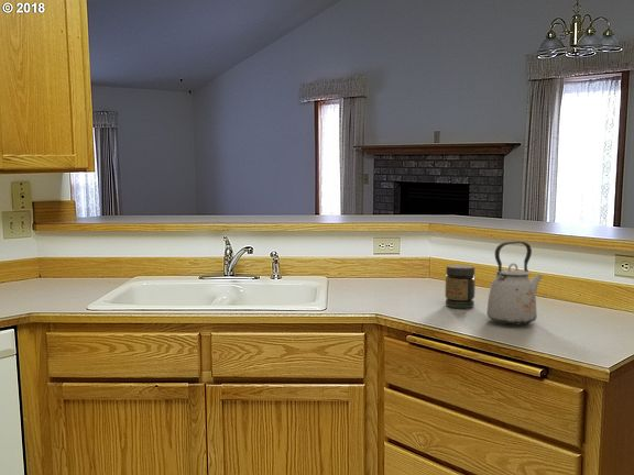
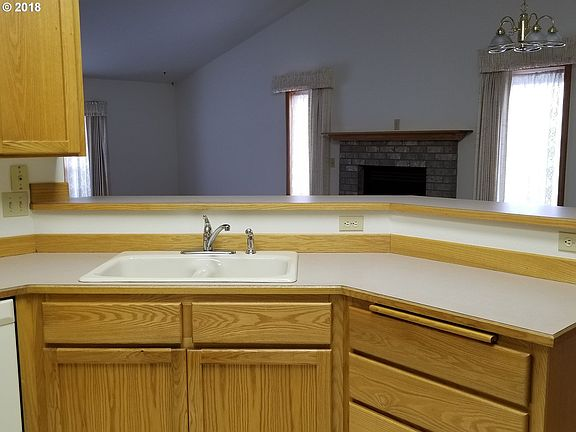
- jar (459, 286)
- kettle (518, 280)
